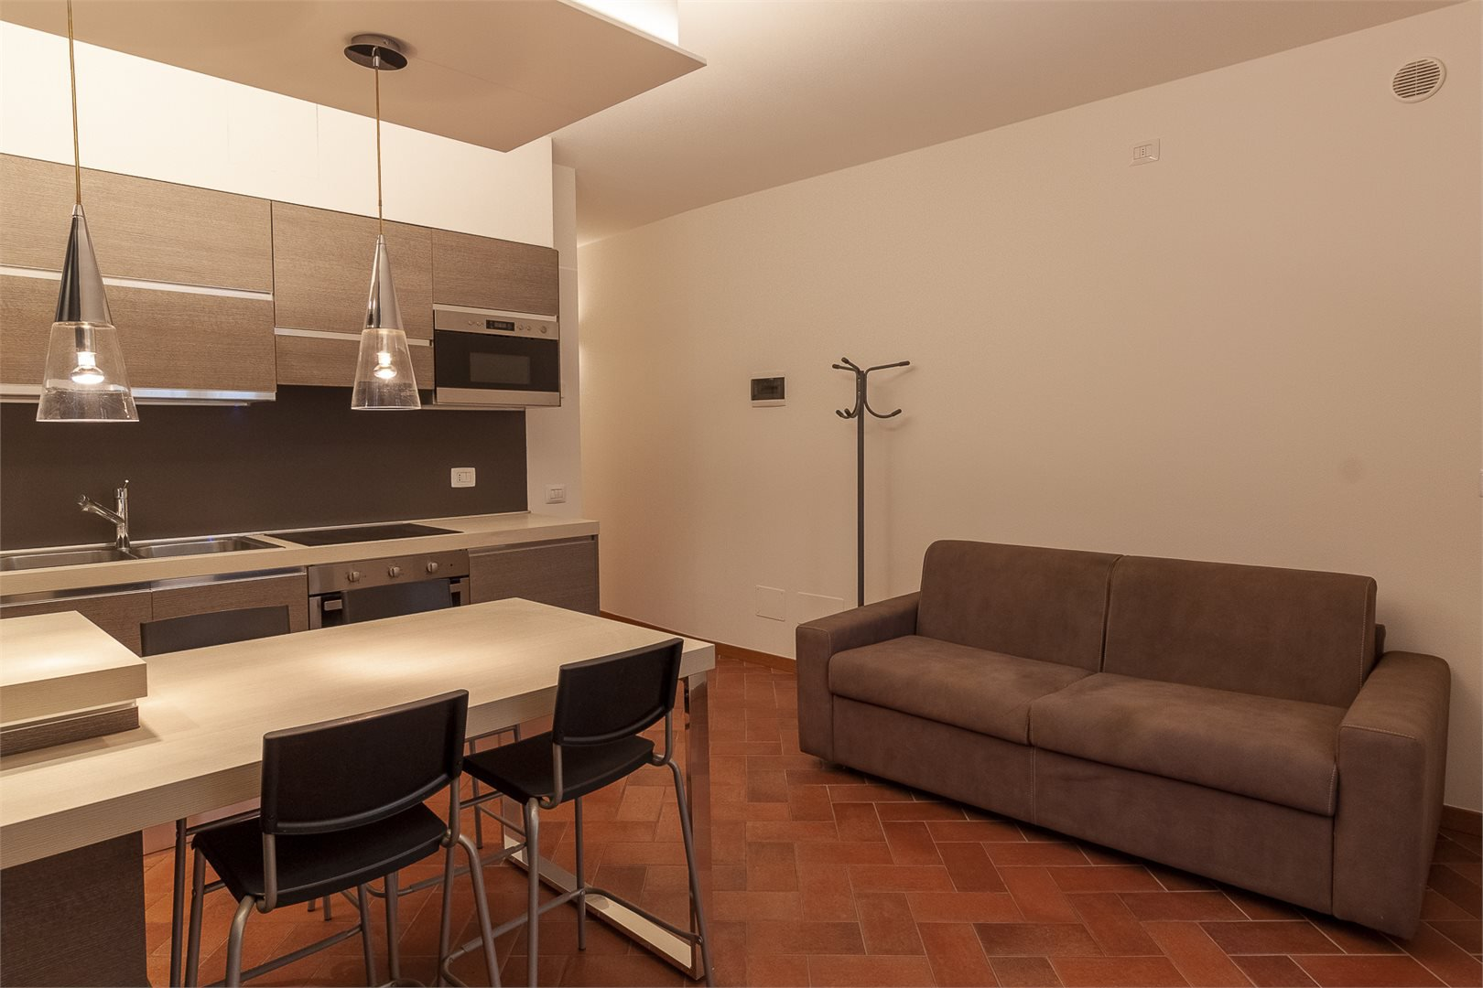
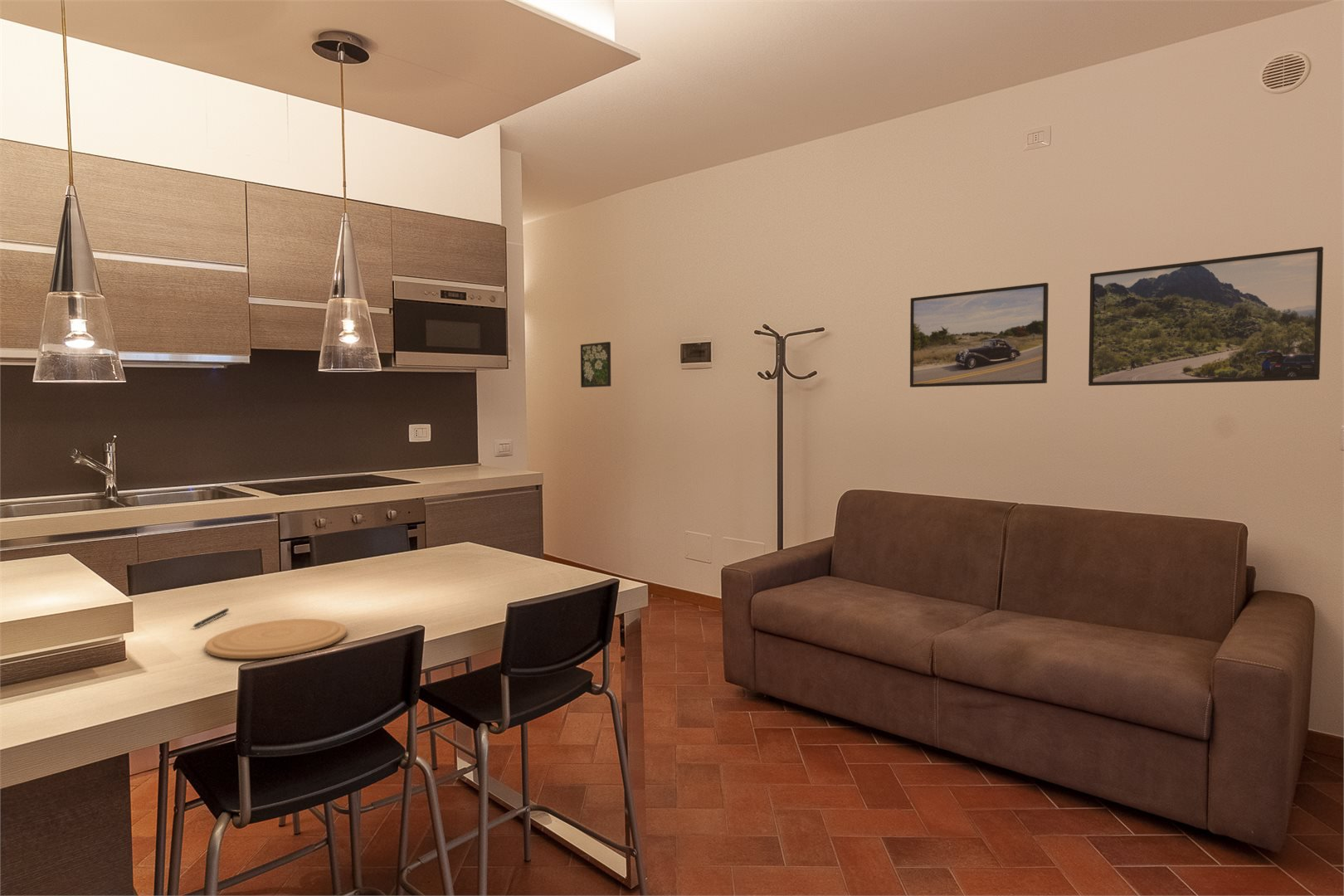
+ pen (211, 617)
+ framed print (595, 365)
+ plate (278, 636)
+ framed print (1195, 322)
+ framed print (975, 338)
